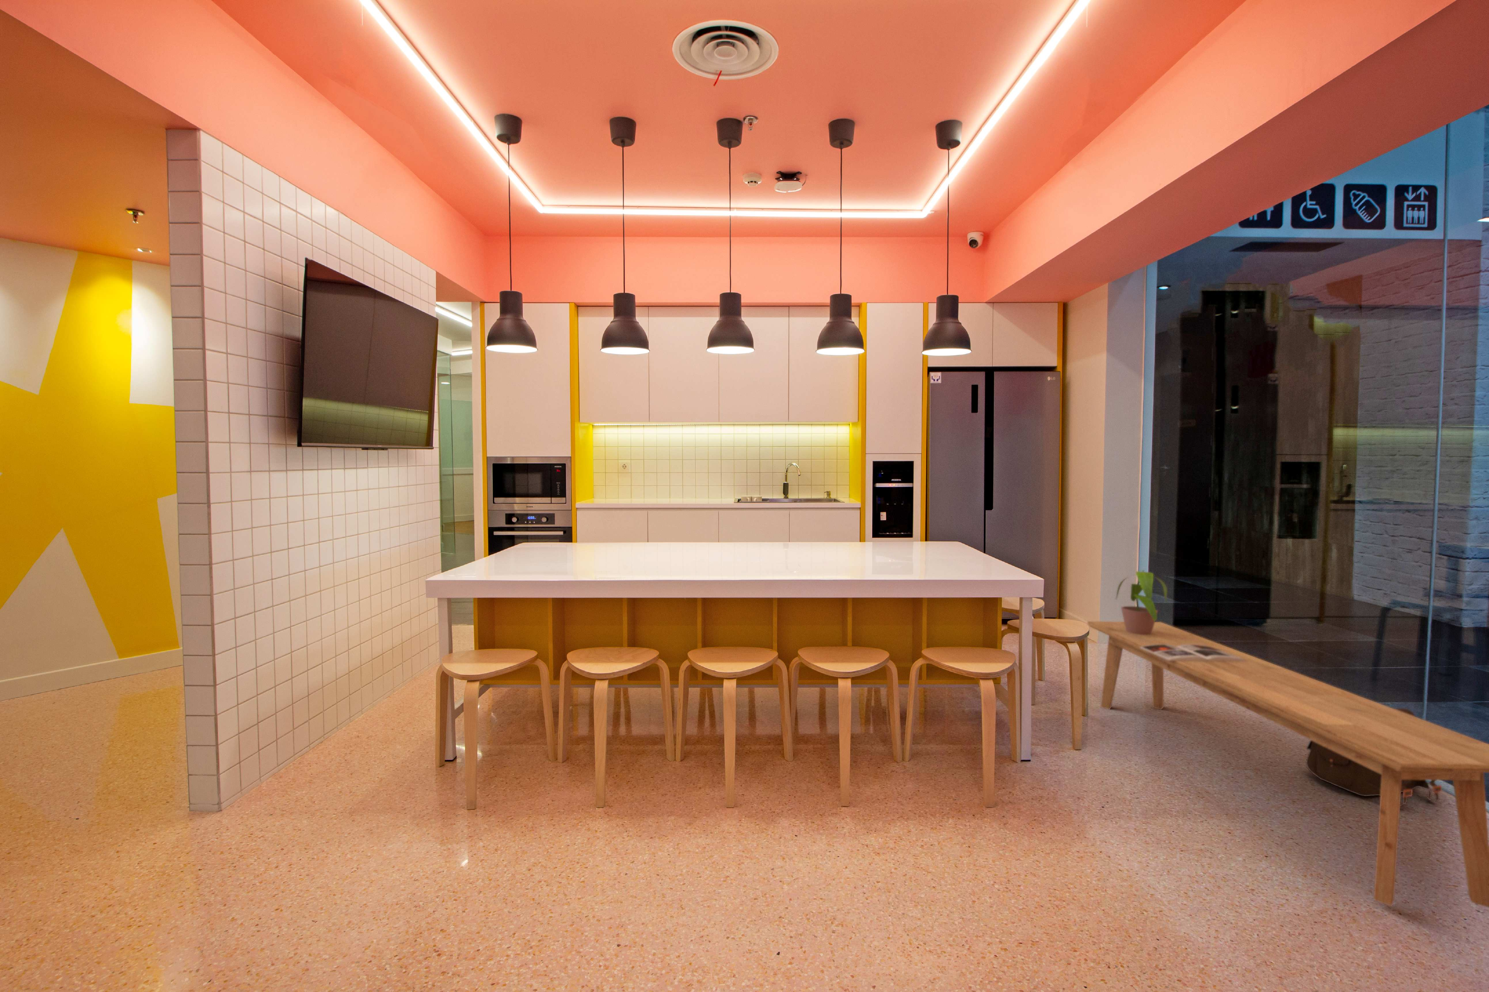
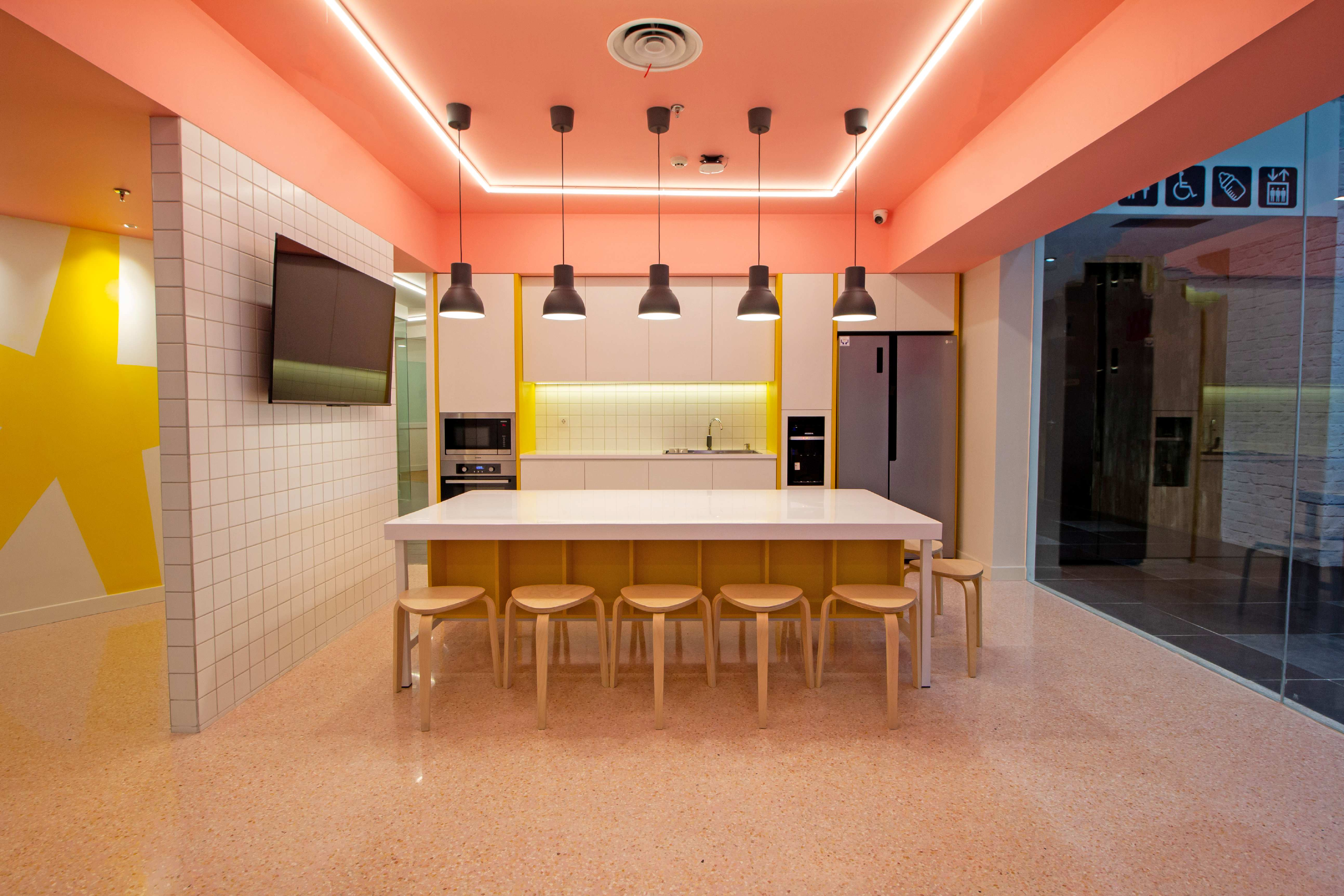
- bench (1247, 710)
- potted plant (1140, 600)
- satchel (1366, 767)
- magazine (1191, 652)
